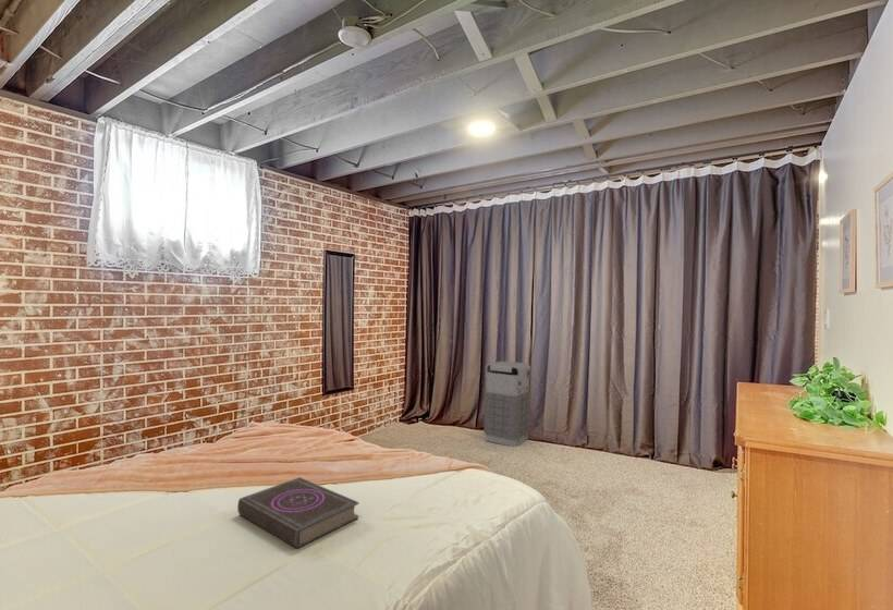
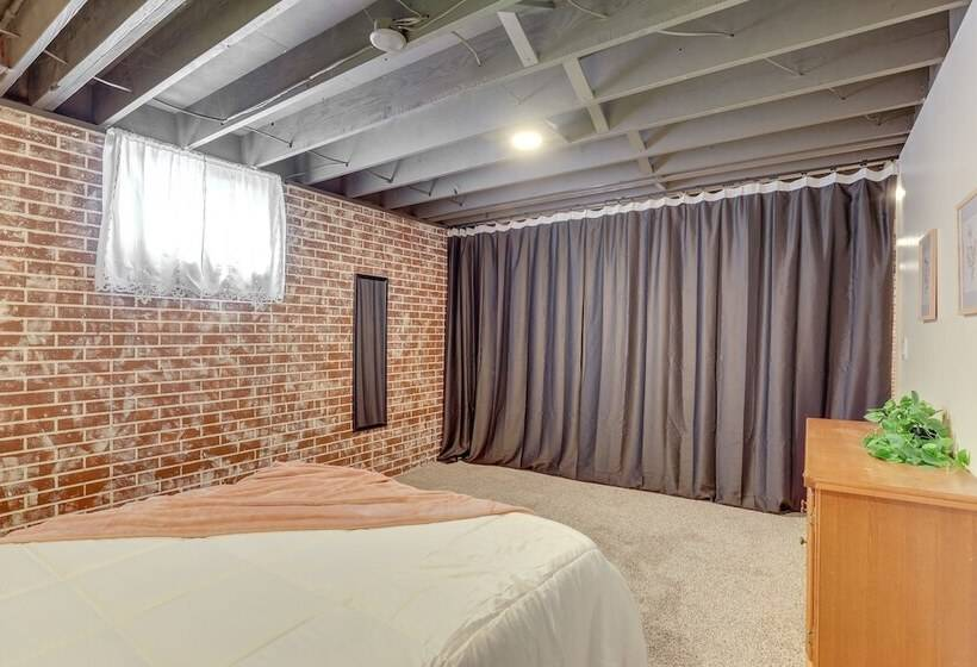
- grenade (506, 401)
- book (297, 508)
